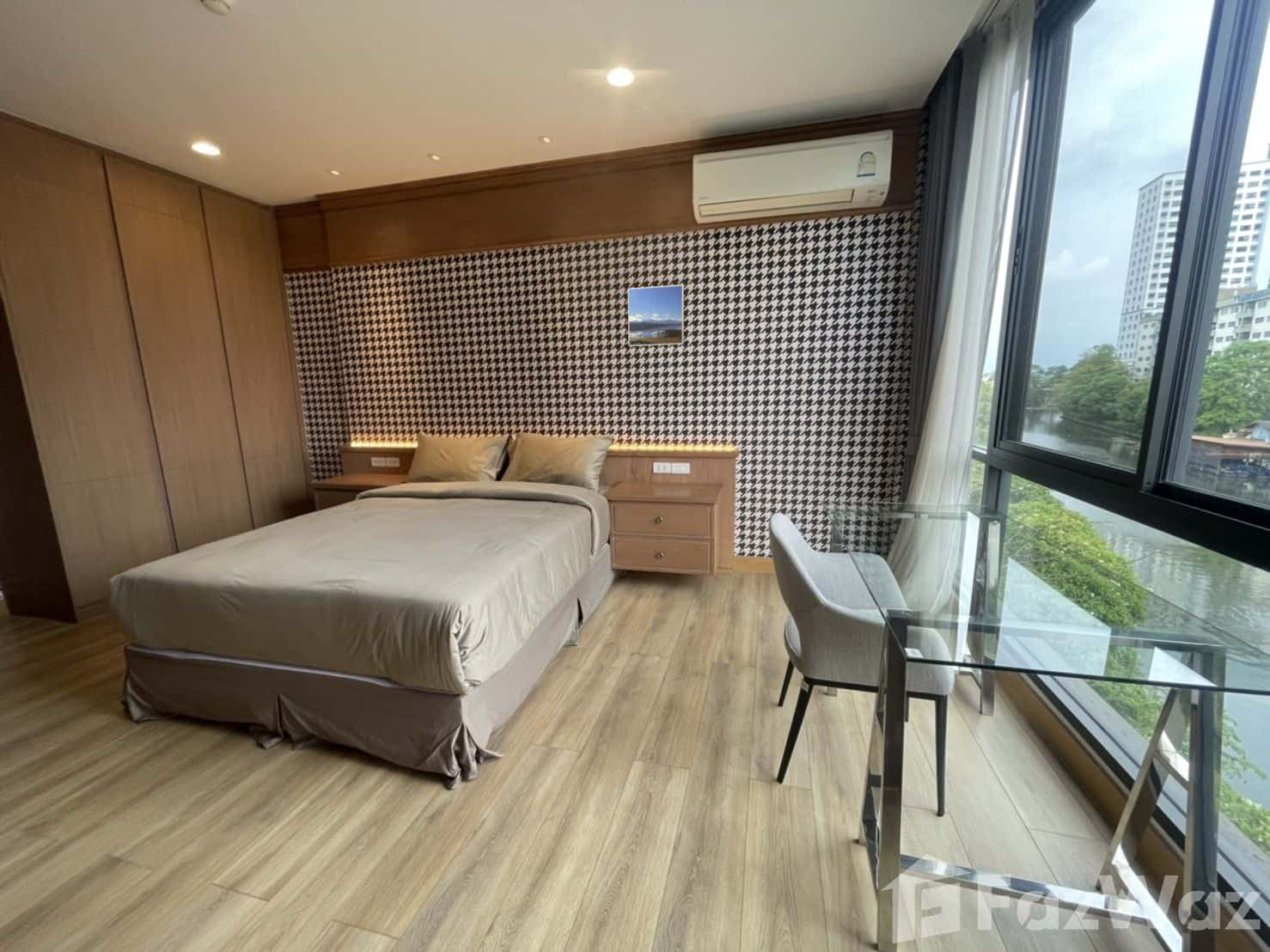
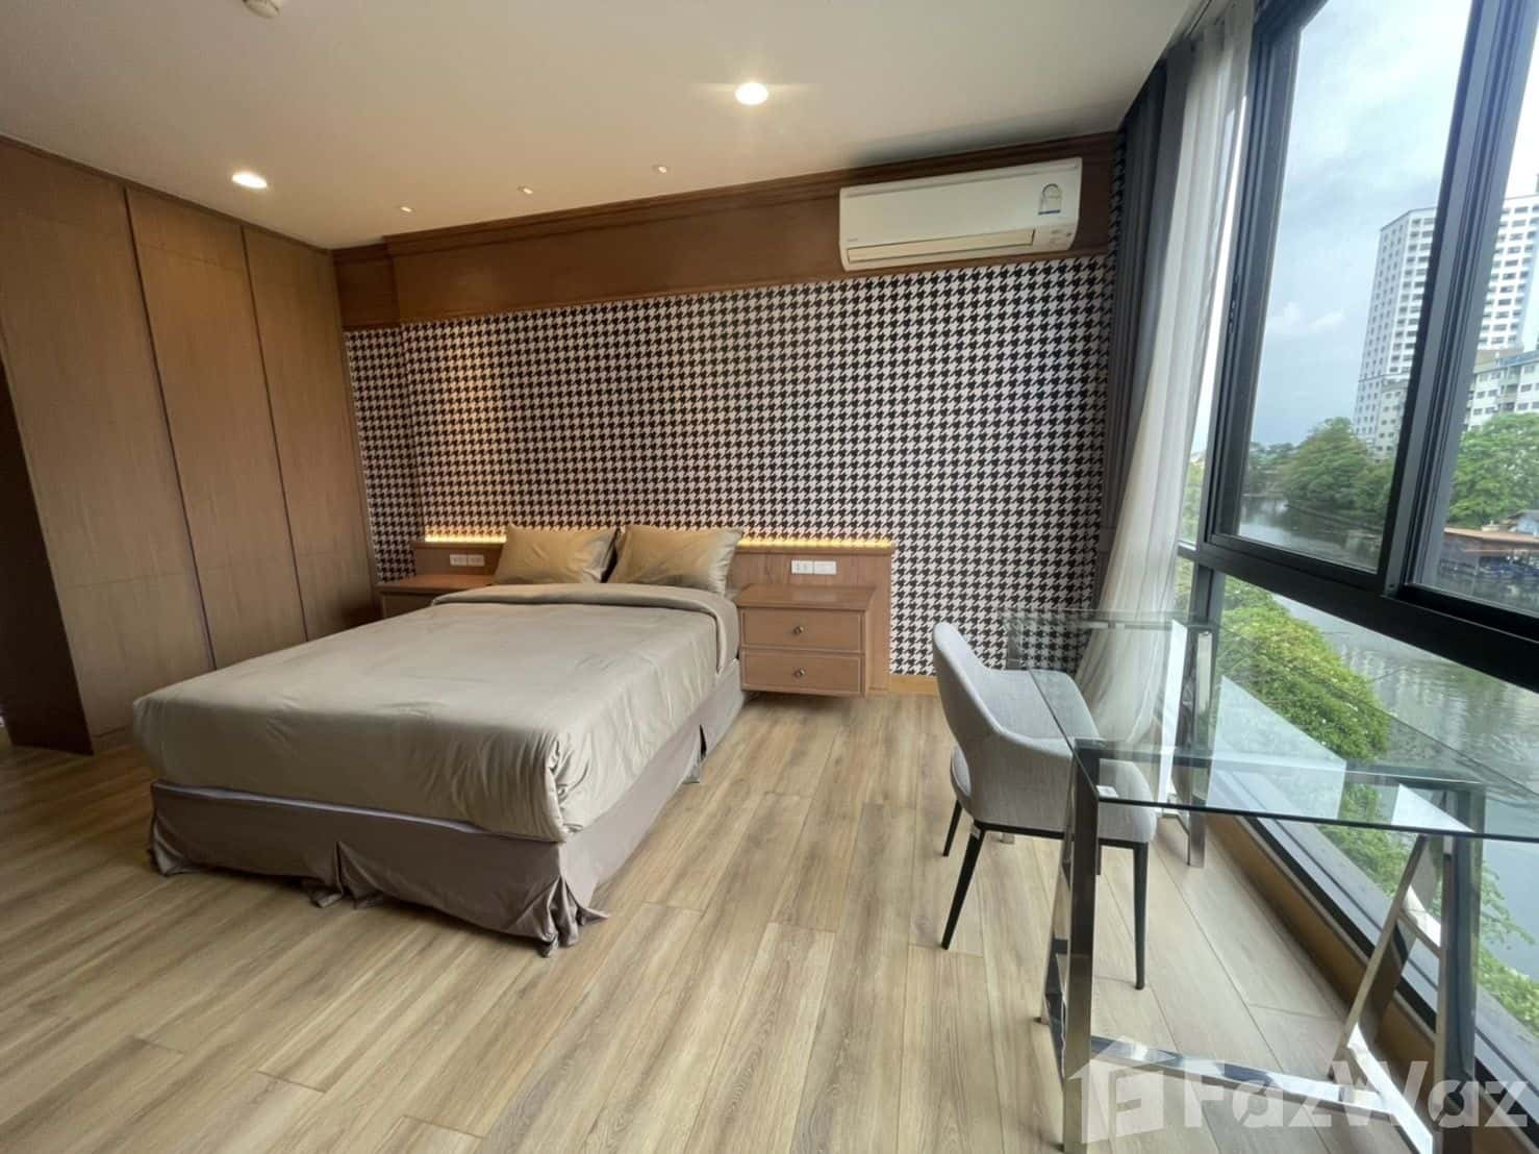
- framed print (656, 316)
